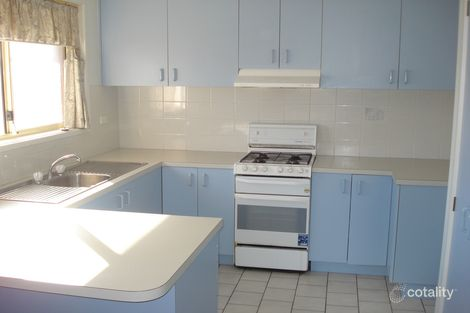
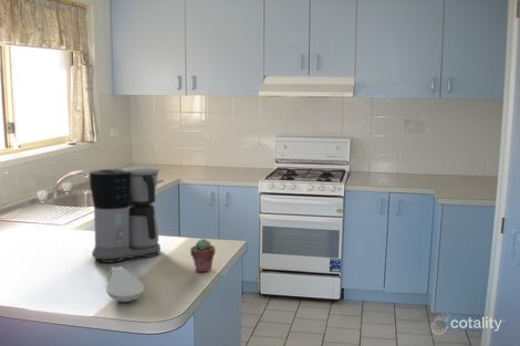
+ coffee maker (127, 213)
+ potted succulent (202, 254)
+ spoon rest (121, 282)
